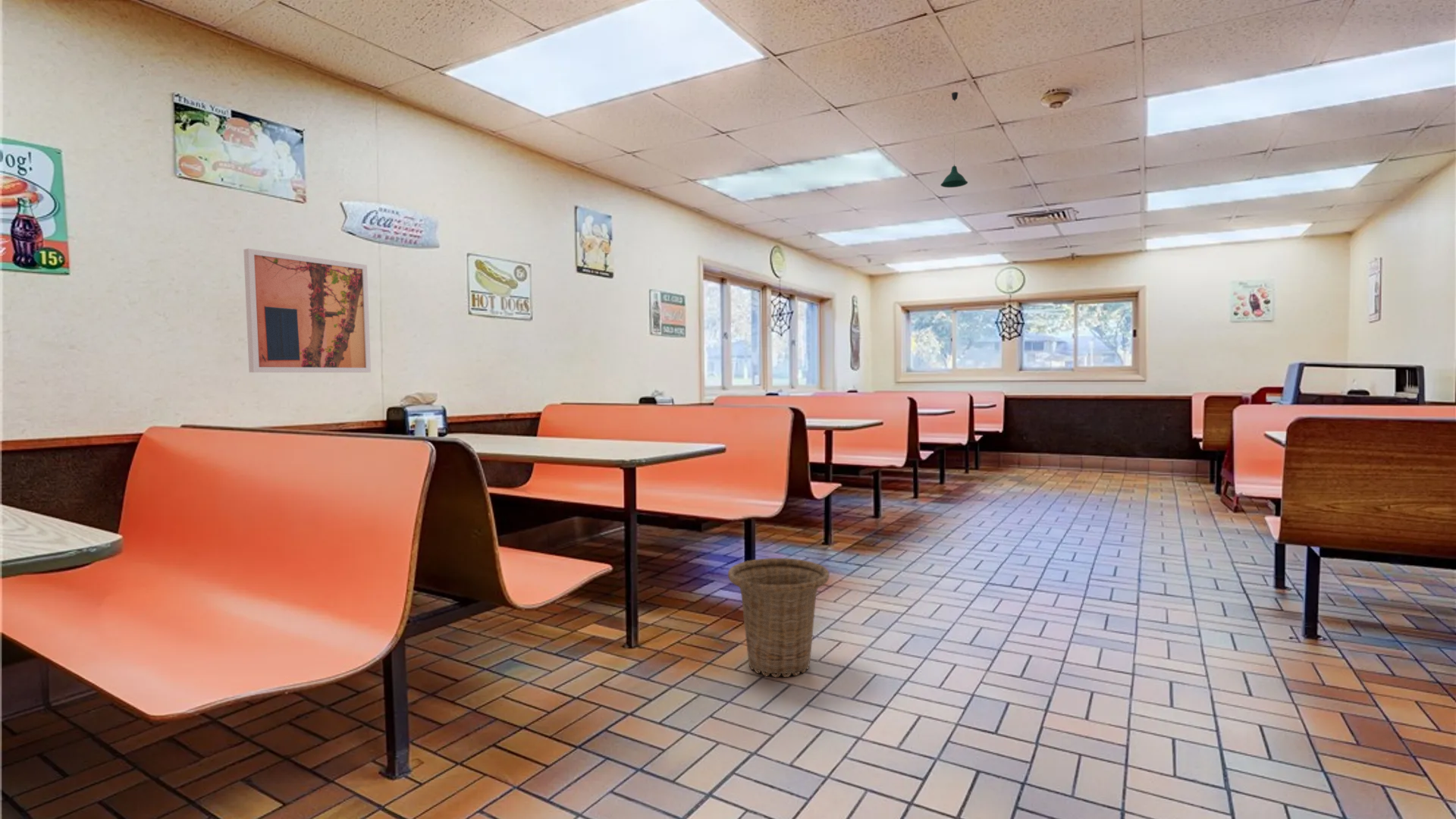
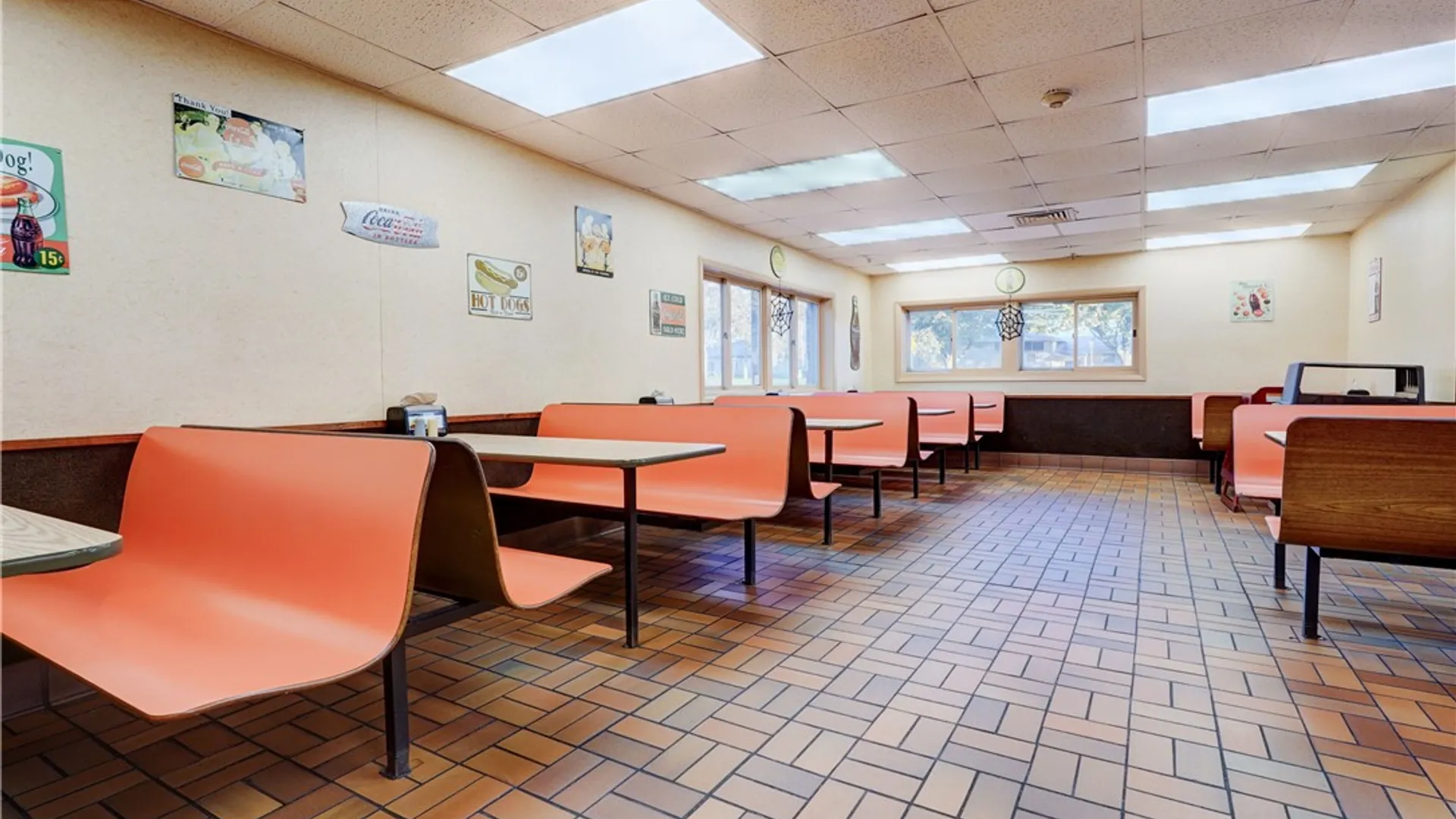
- wall art (312, 315)
- pendant light (954, 139)
- basket (778, 617)
